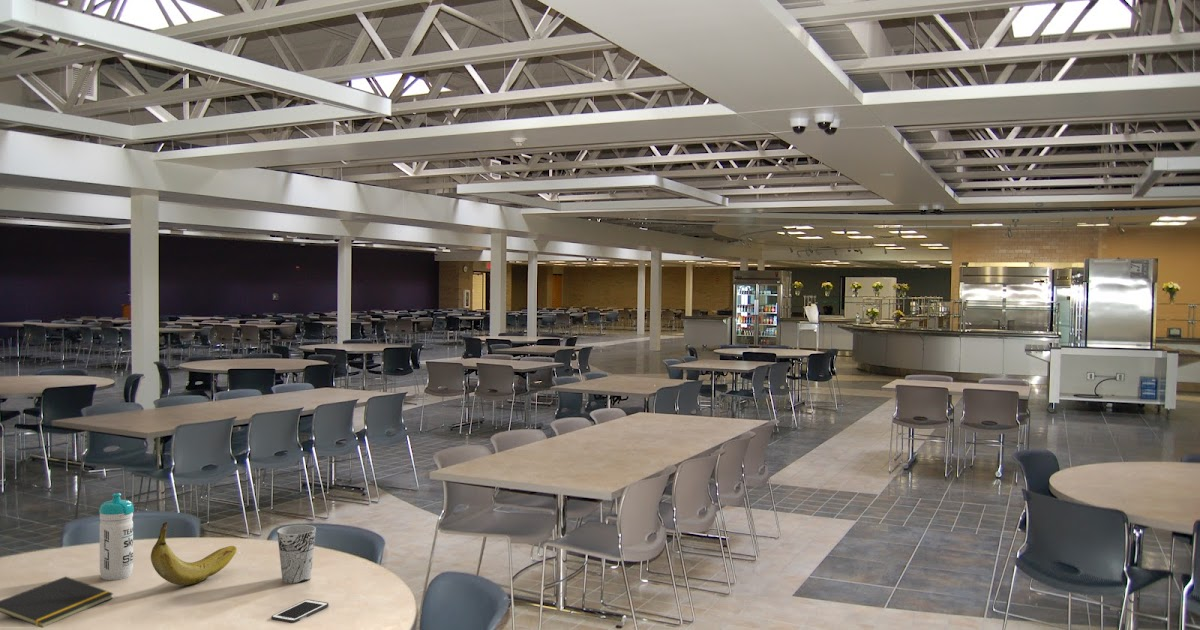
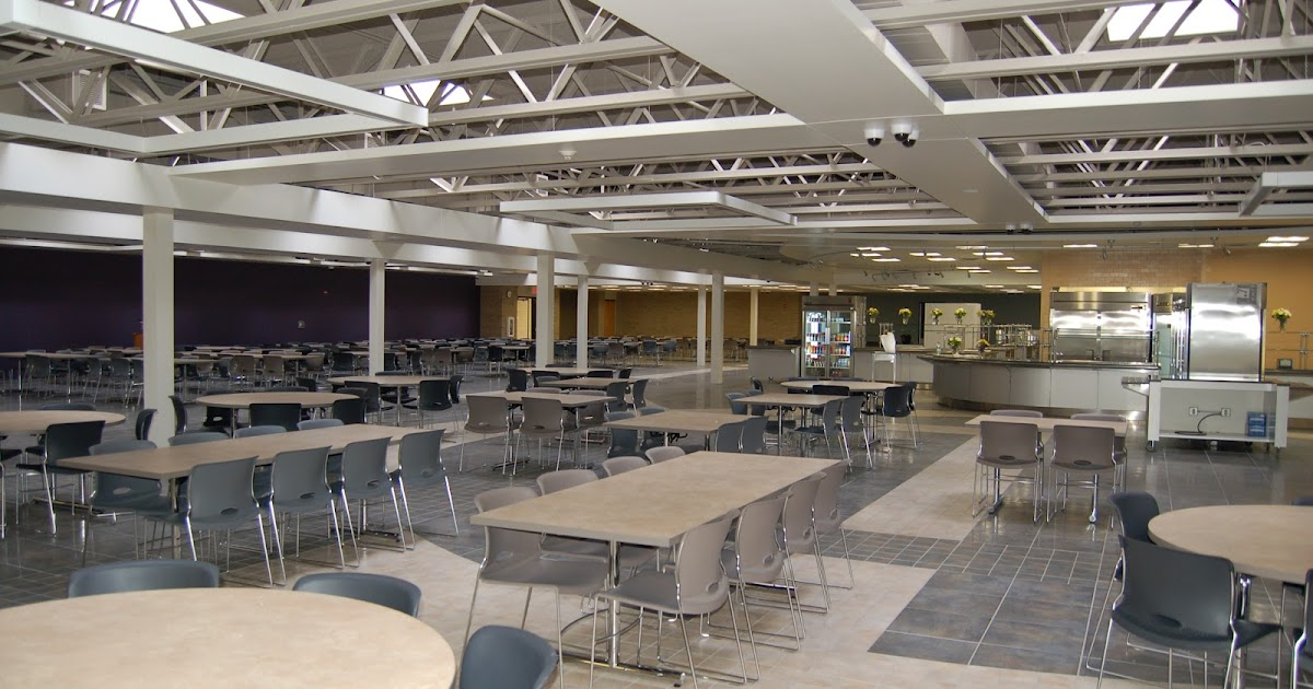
- banana (201, 559)
- cup (296, 554)
- notepad (54, 600)
- water bottle (116, 535)
- cell phone (300, 611)
